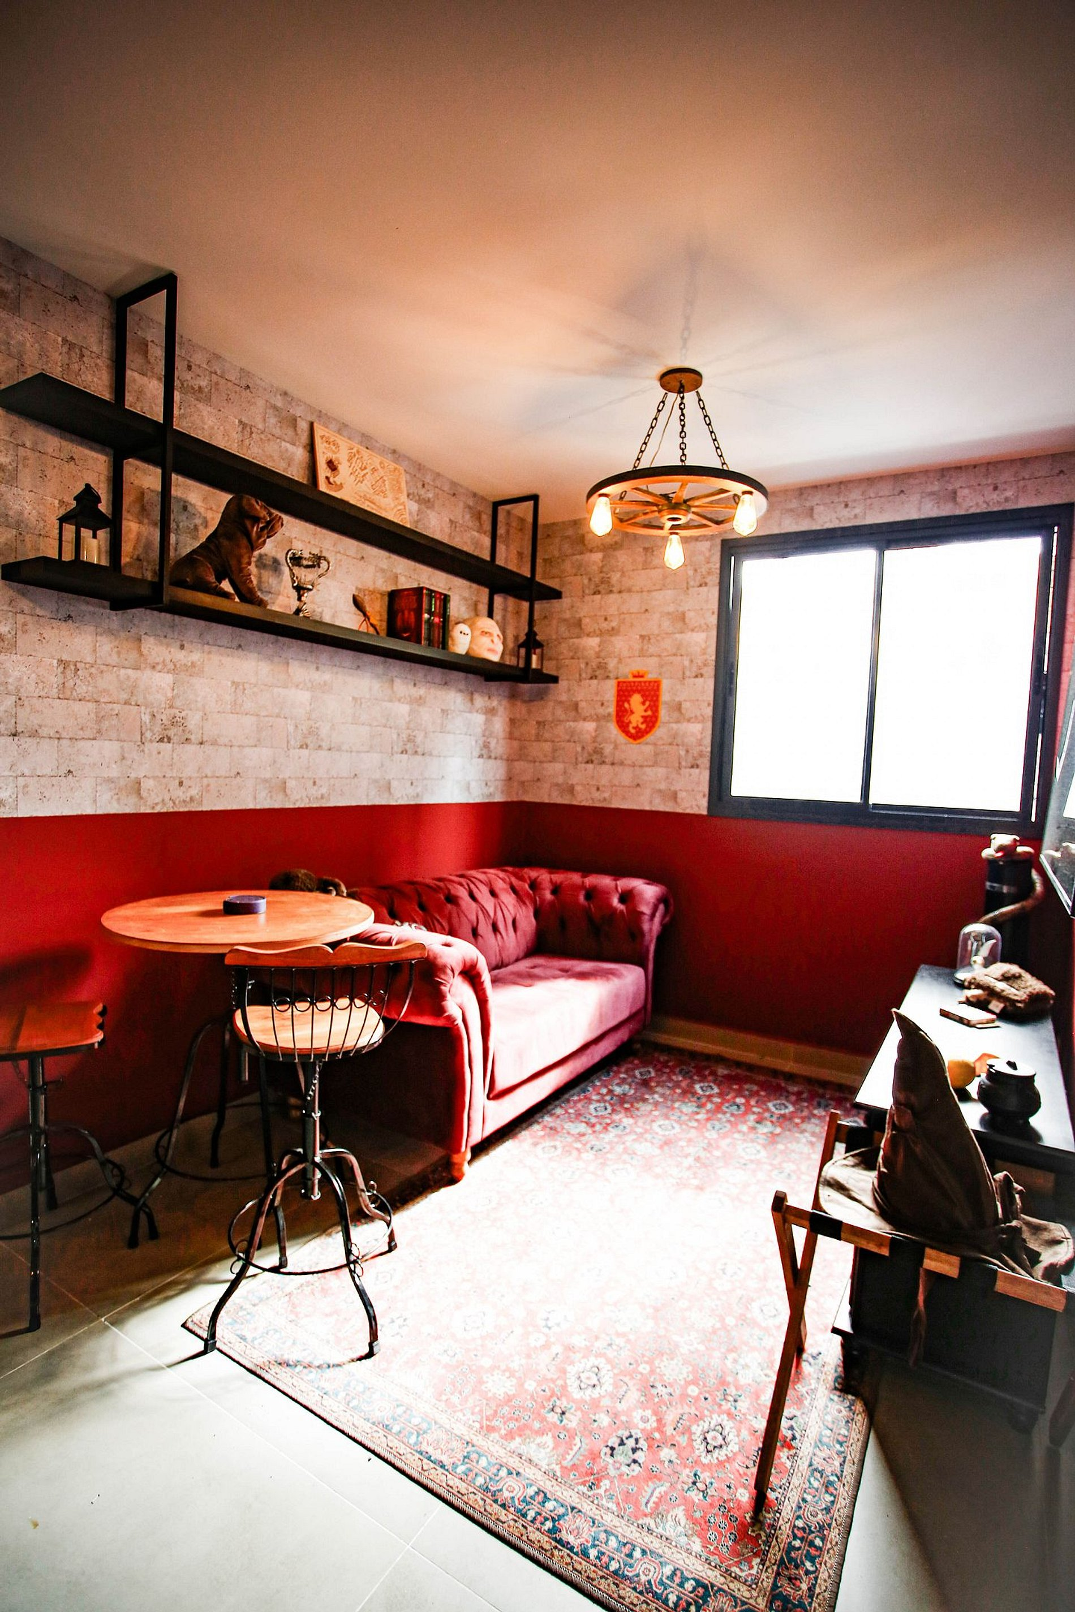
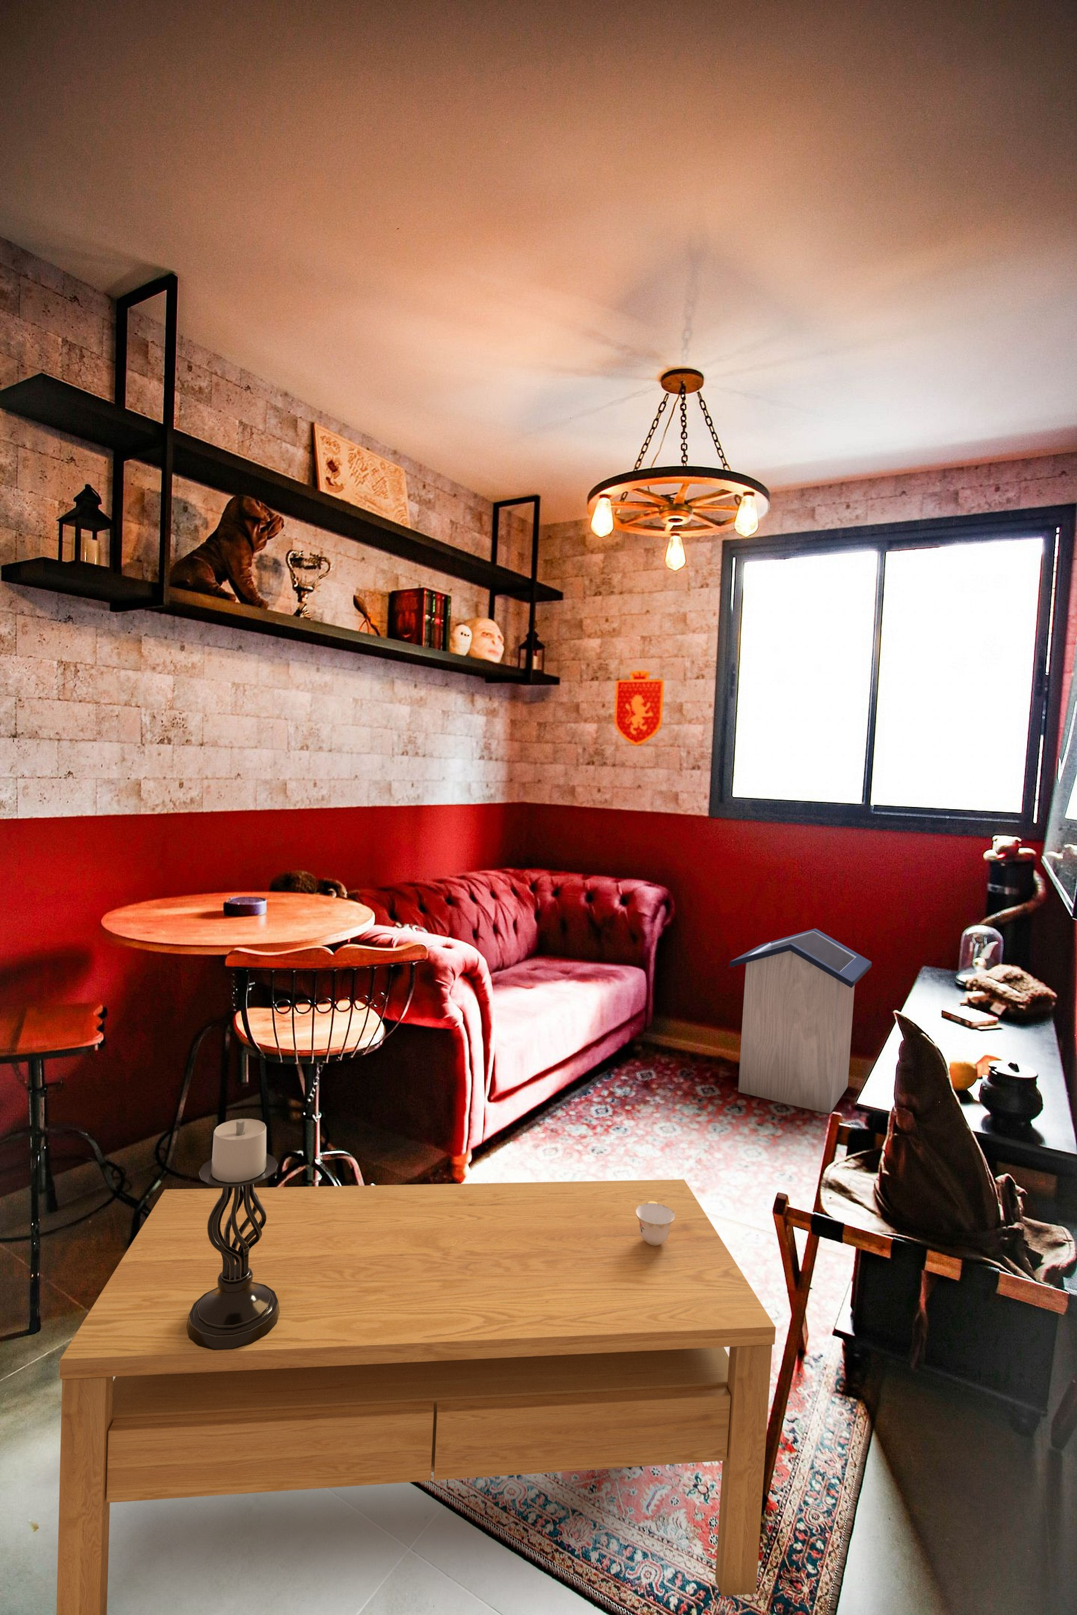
+ trash can (798, 1013)
+ candle holder (236, 1220)
+ coffee table (432, 1371)
+ teacup (654, 1224)
